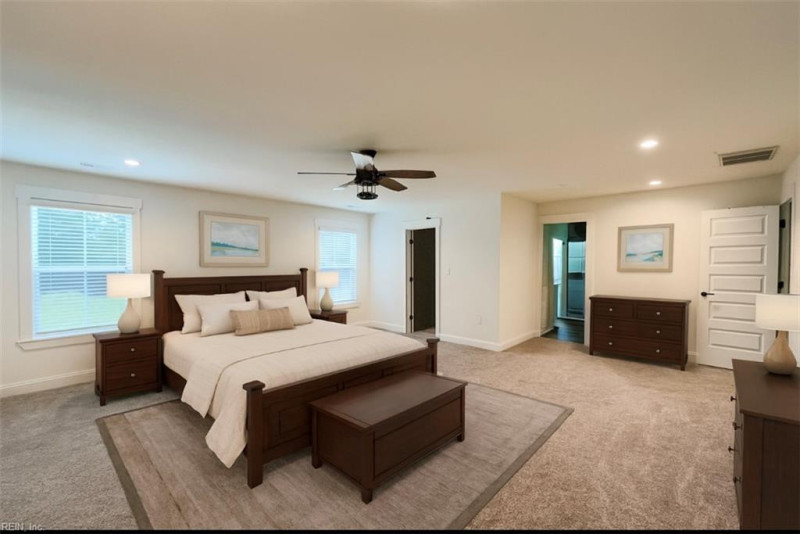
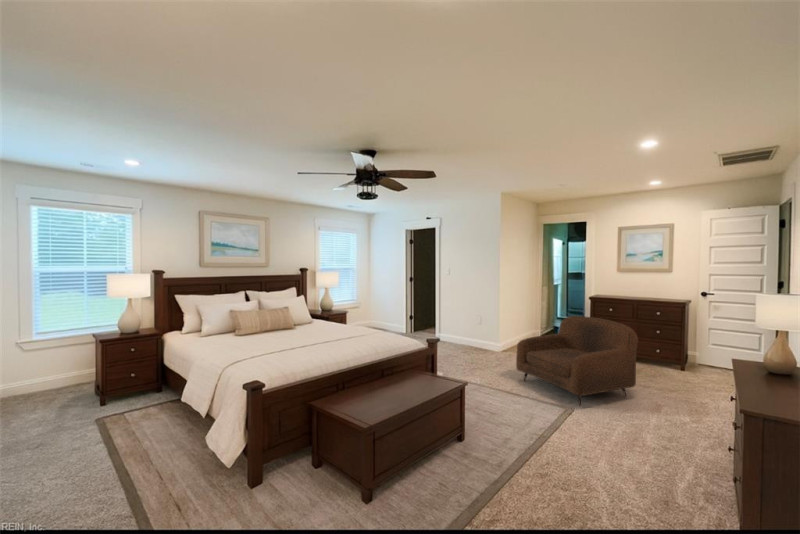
+ armchair (573, 354)
